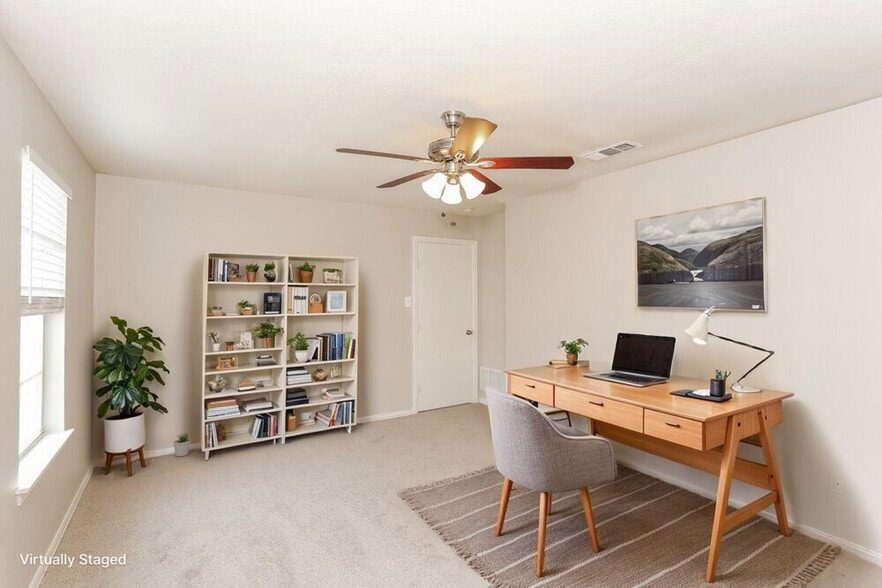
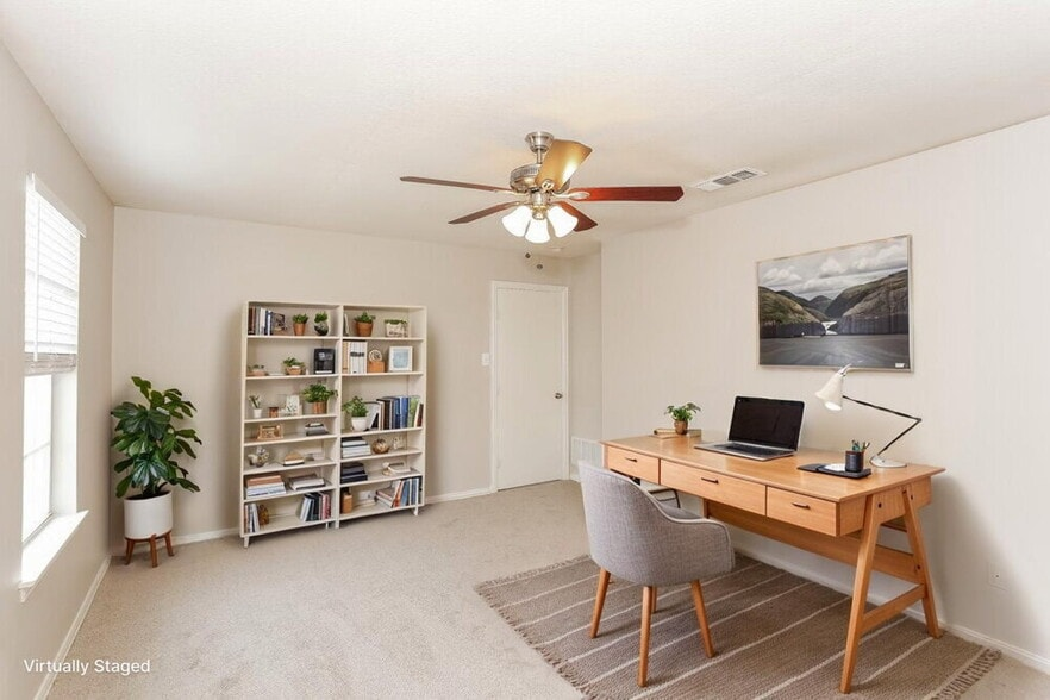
- potted plant (182, 443)
